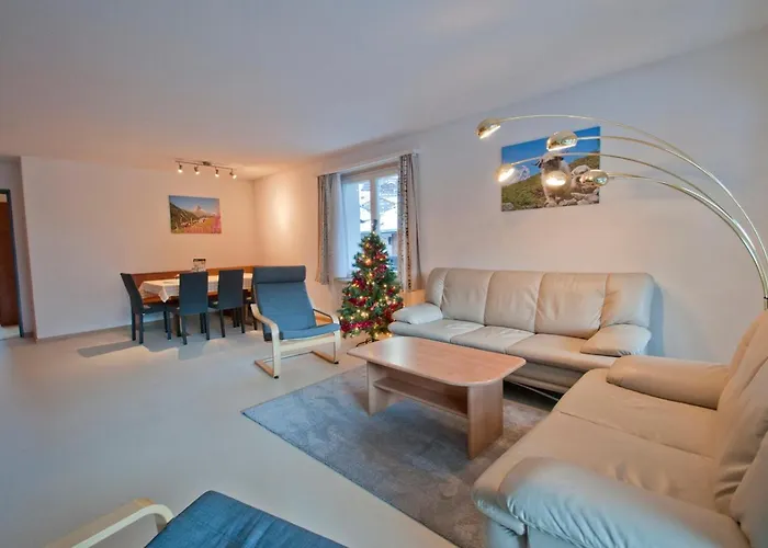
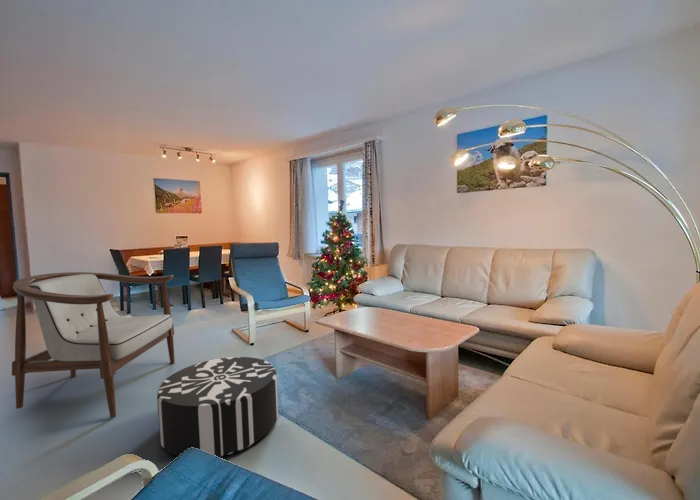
+ pouf (221, 400)
+ armchair (97, 331)
